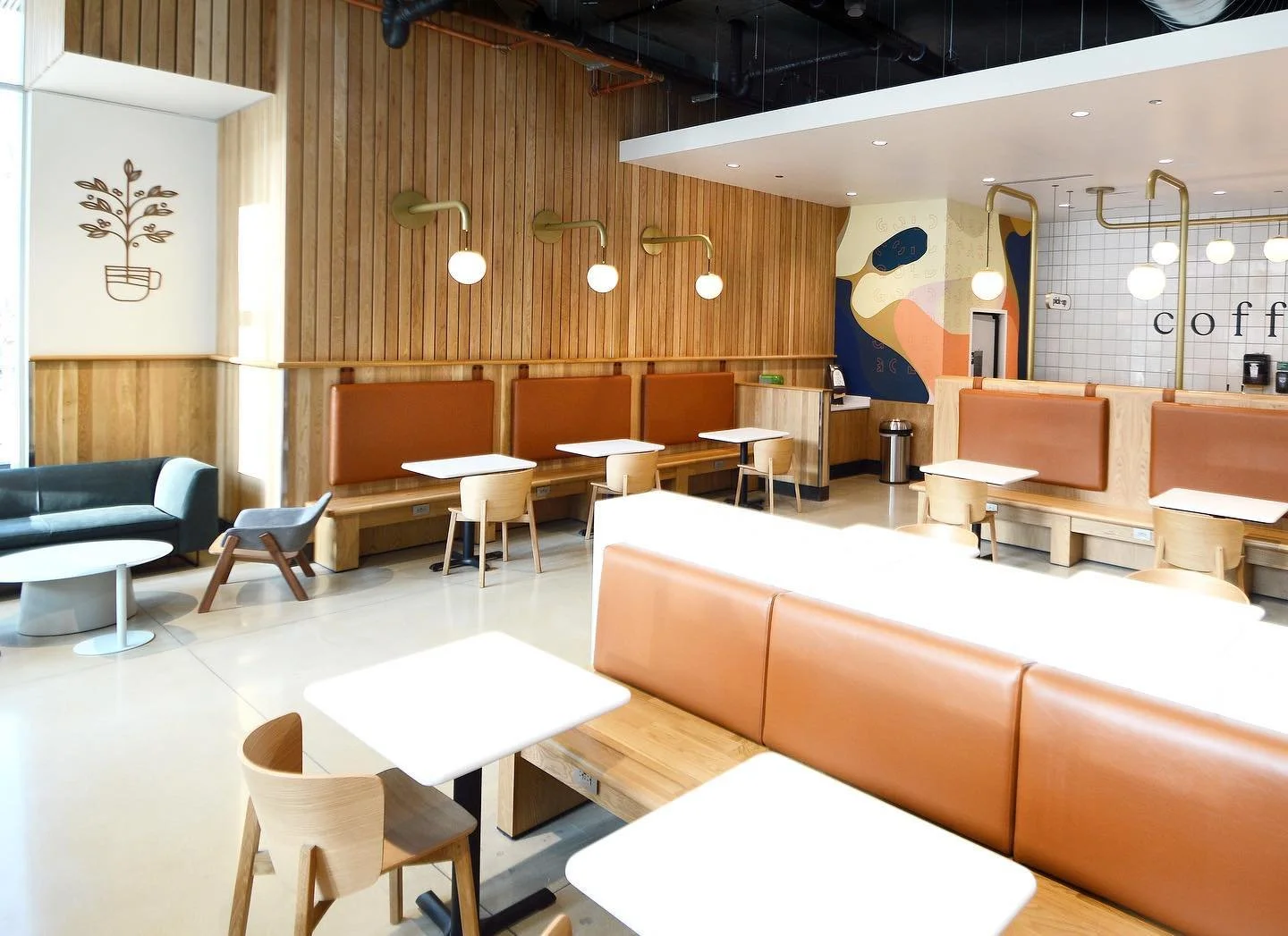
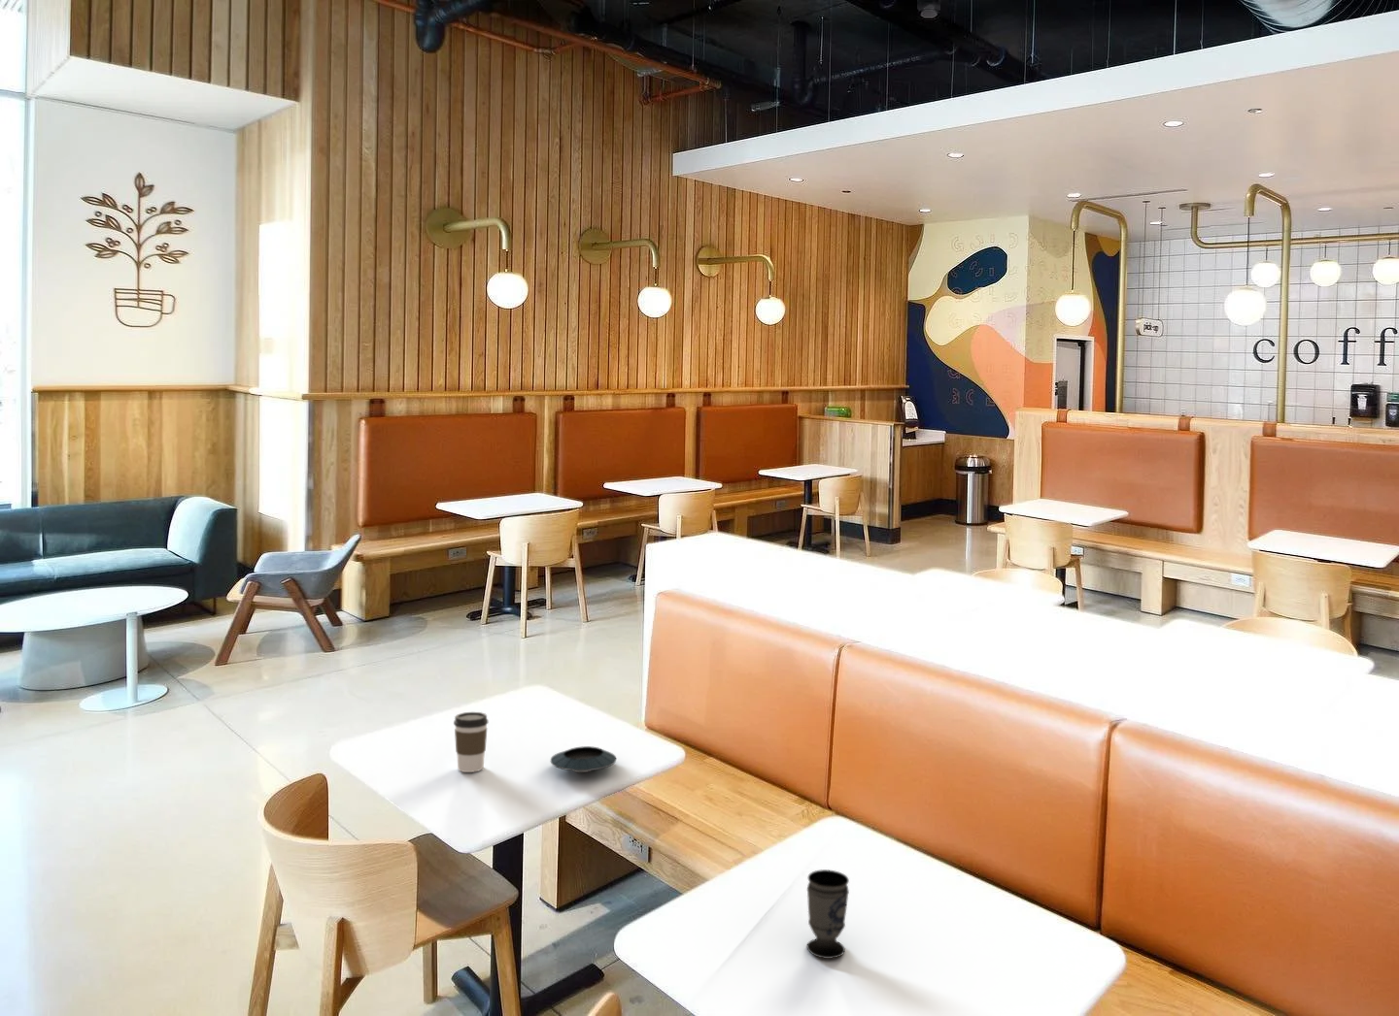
+ cup (827, 913)
+ saucer (583, 757)
+ coffee cup (470, 741)
